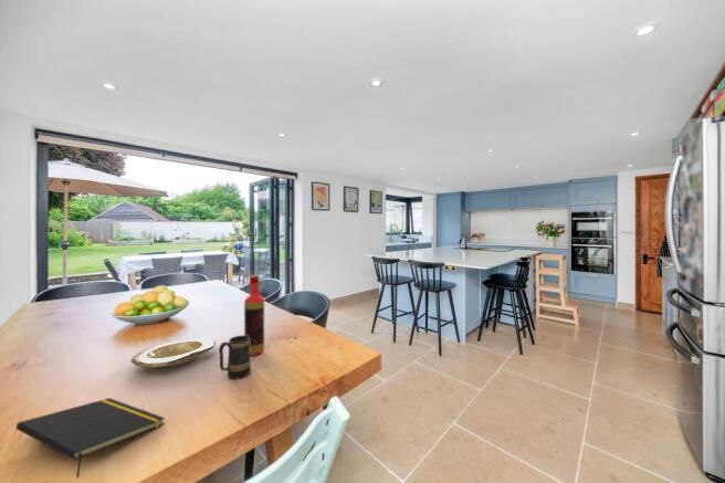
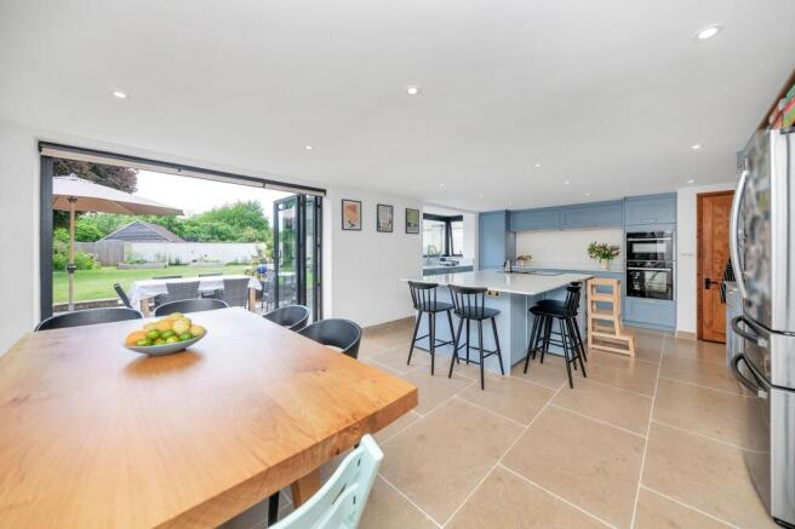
- bottle (254, 314)
- plate (176, 353)
- notepad (94, 423)
- mug (234, 357)
